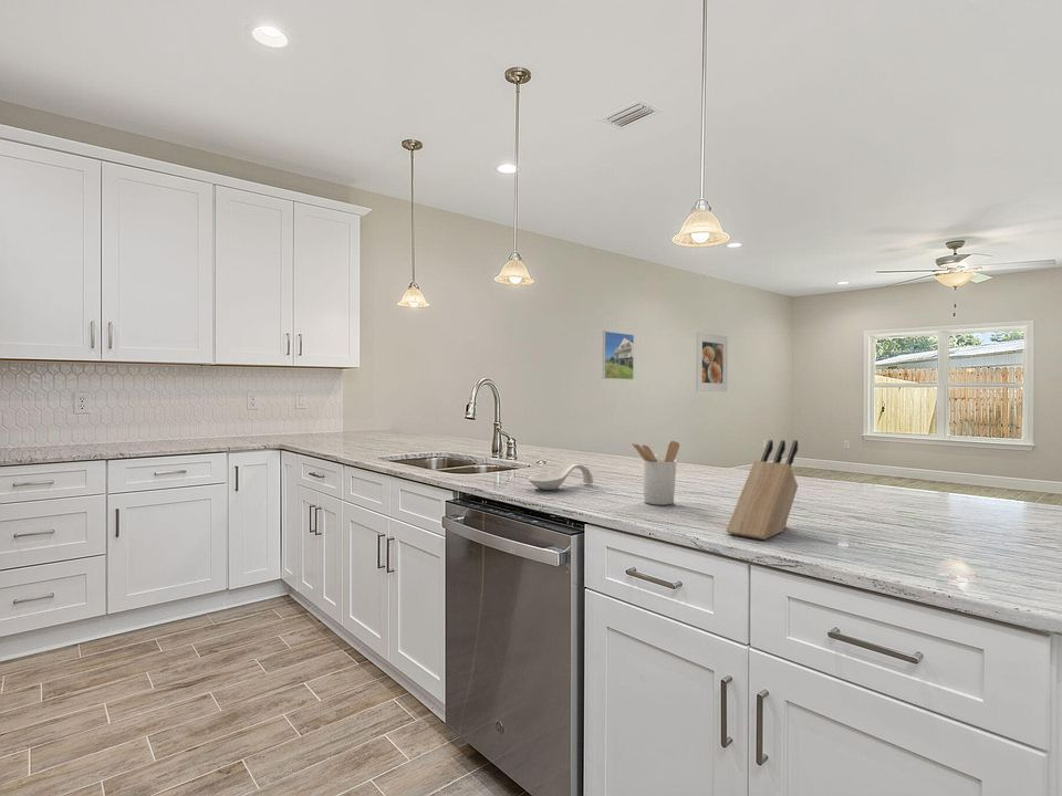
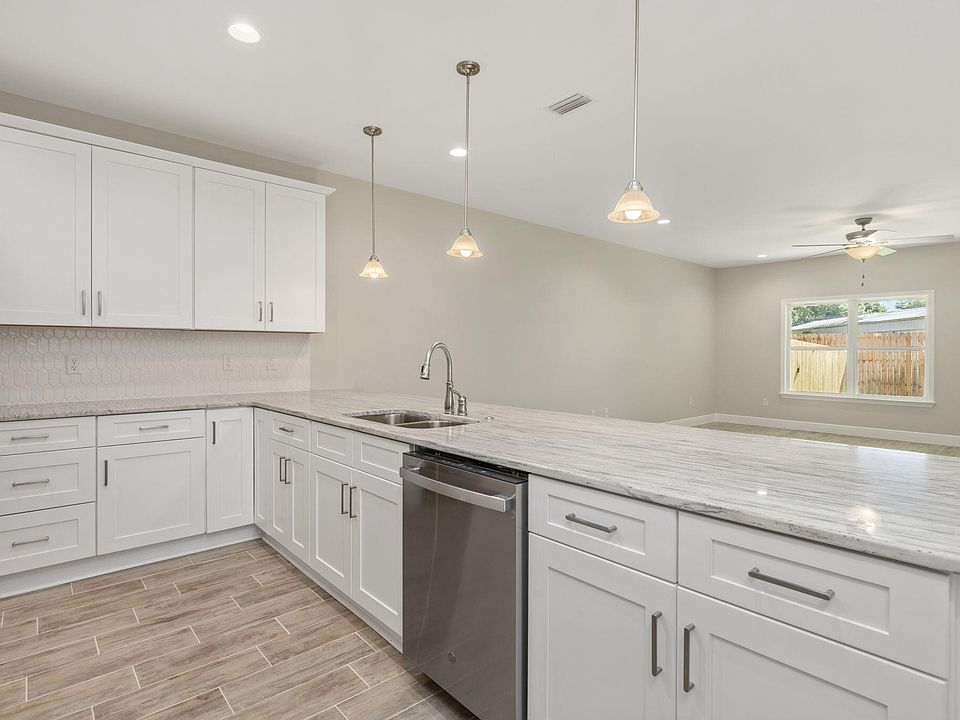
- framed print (618, 356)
- utensil holder (653, 471)
- knife block (766, 484)
- spoon rest (561, 475)
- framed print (711, 363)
